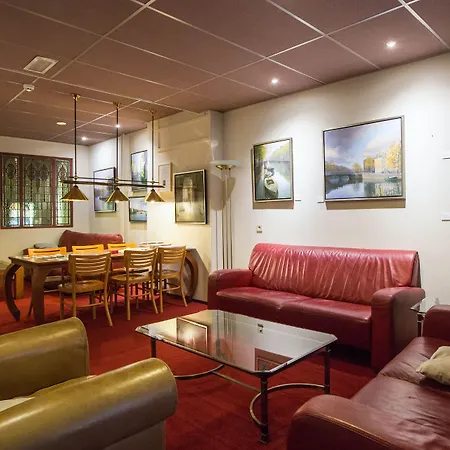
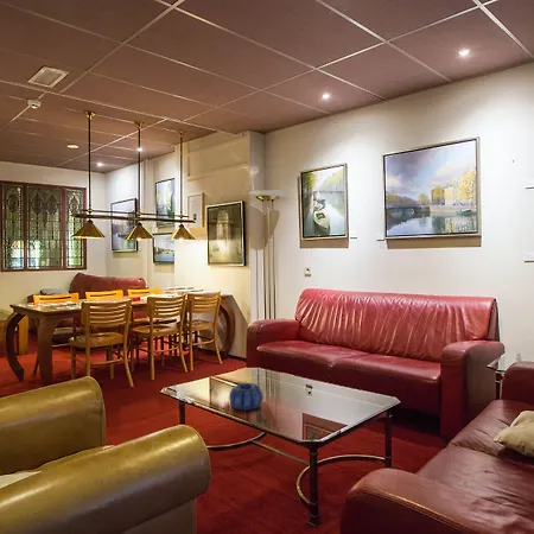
+ decorative bowl (246, 395)
